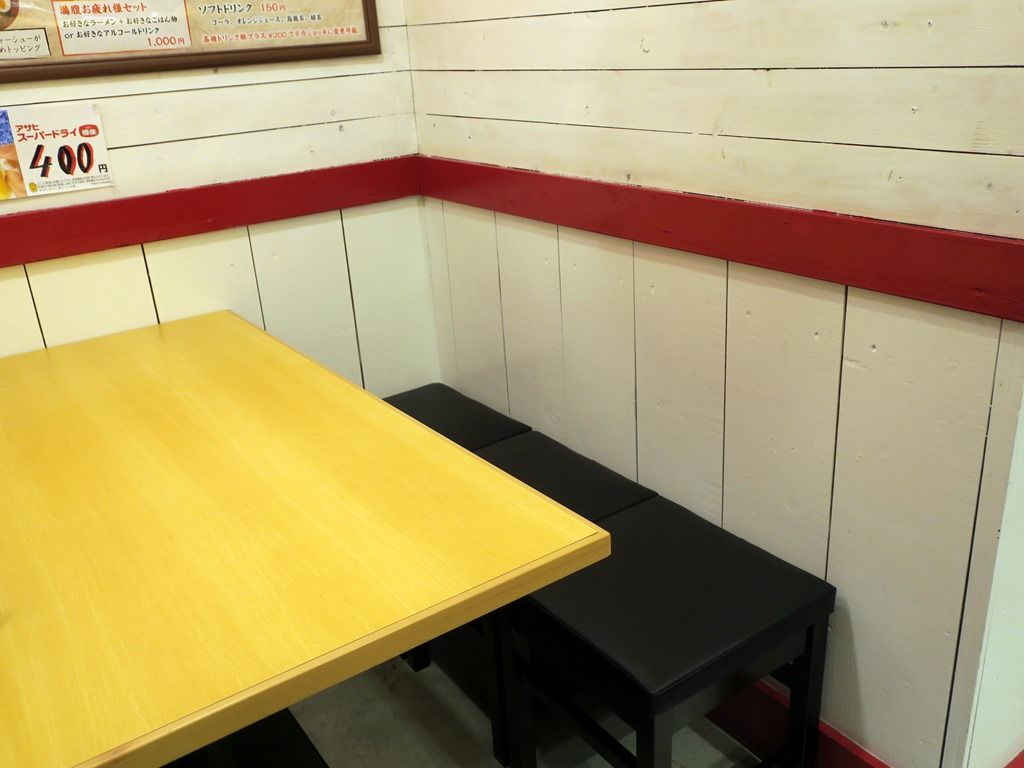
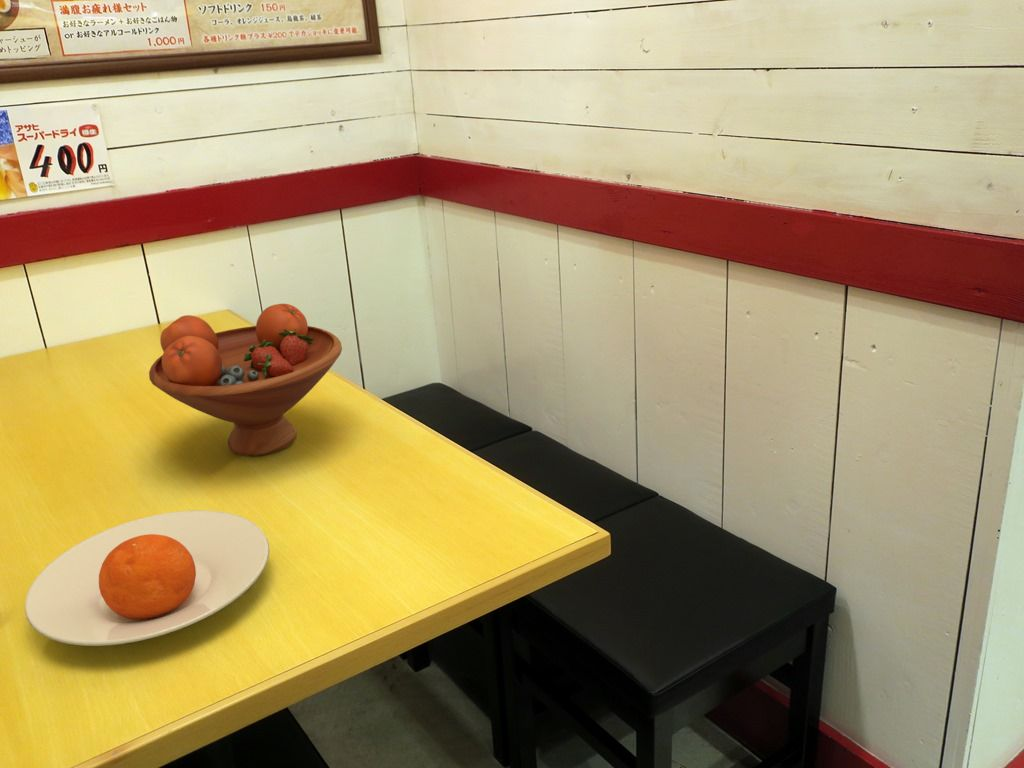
+ plate (149, 562)
+ fruit bowl (252, 382)
